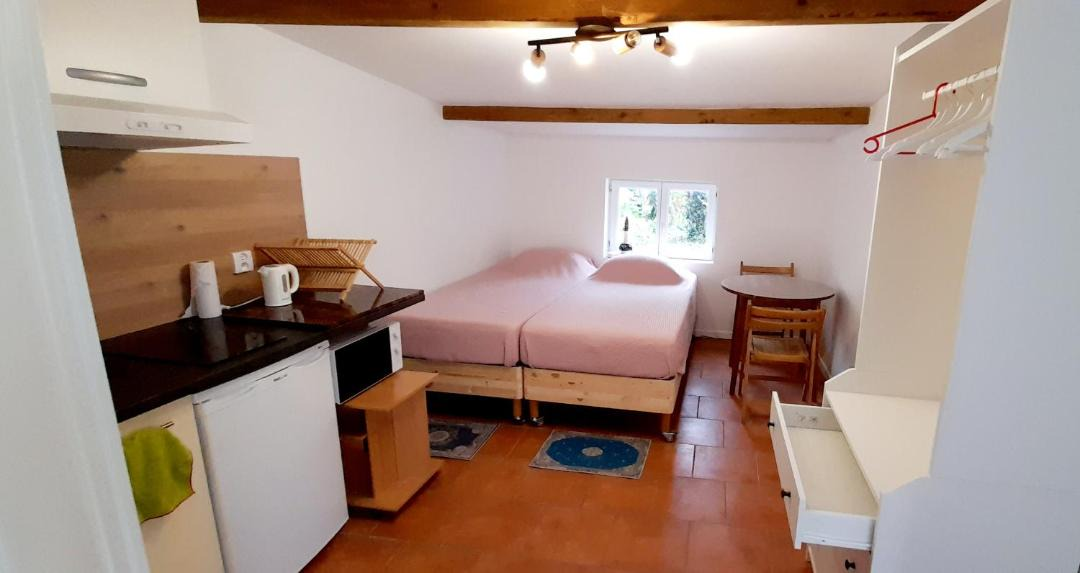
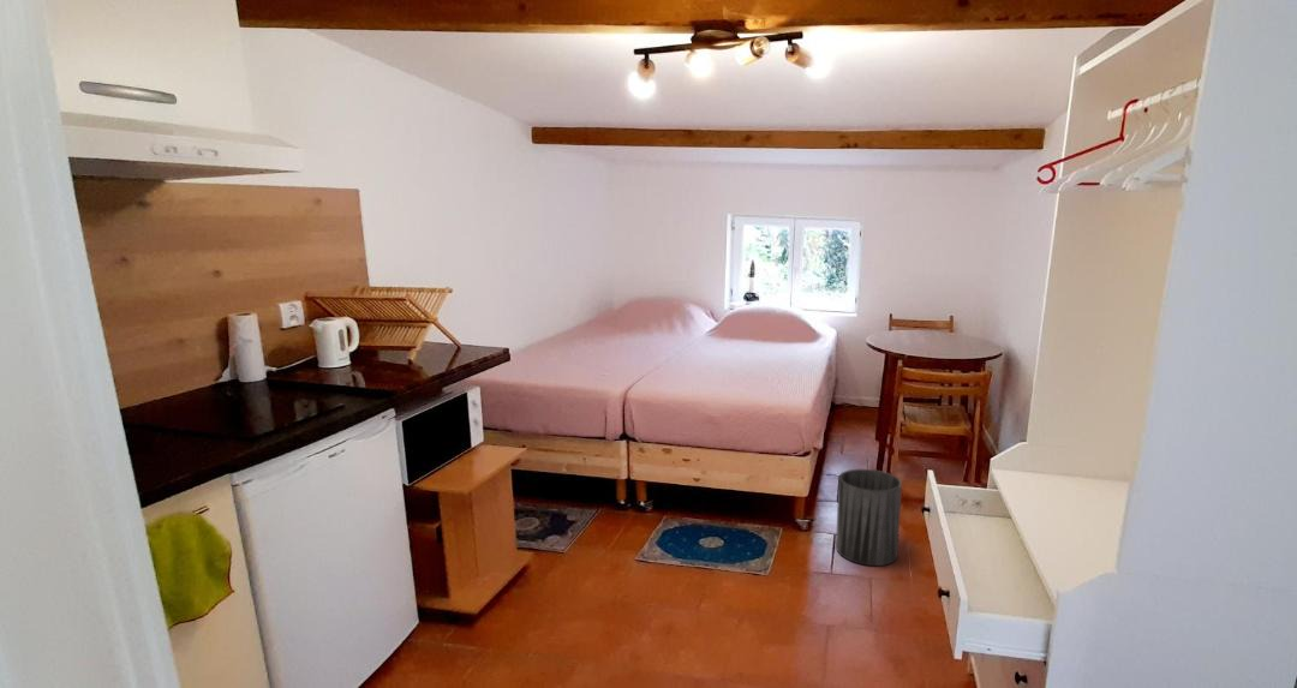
+ trash can (867, 515)
